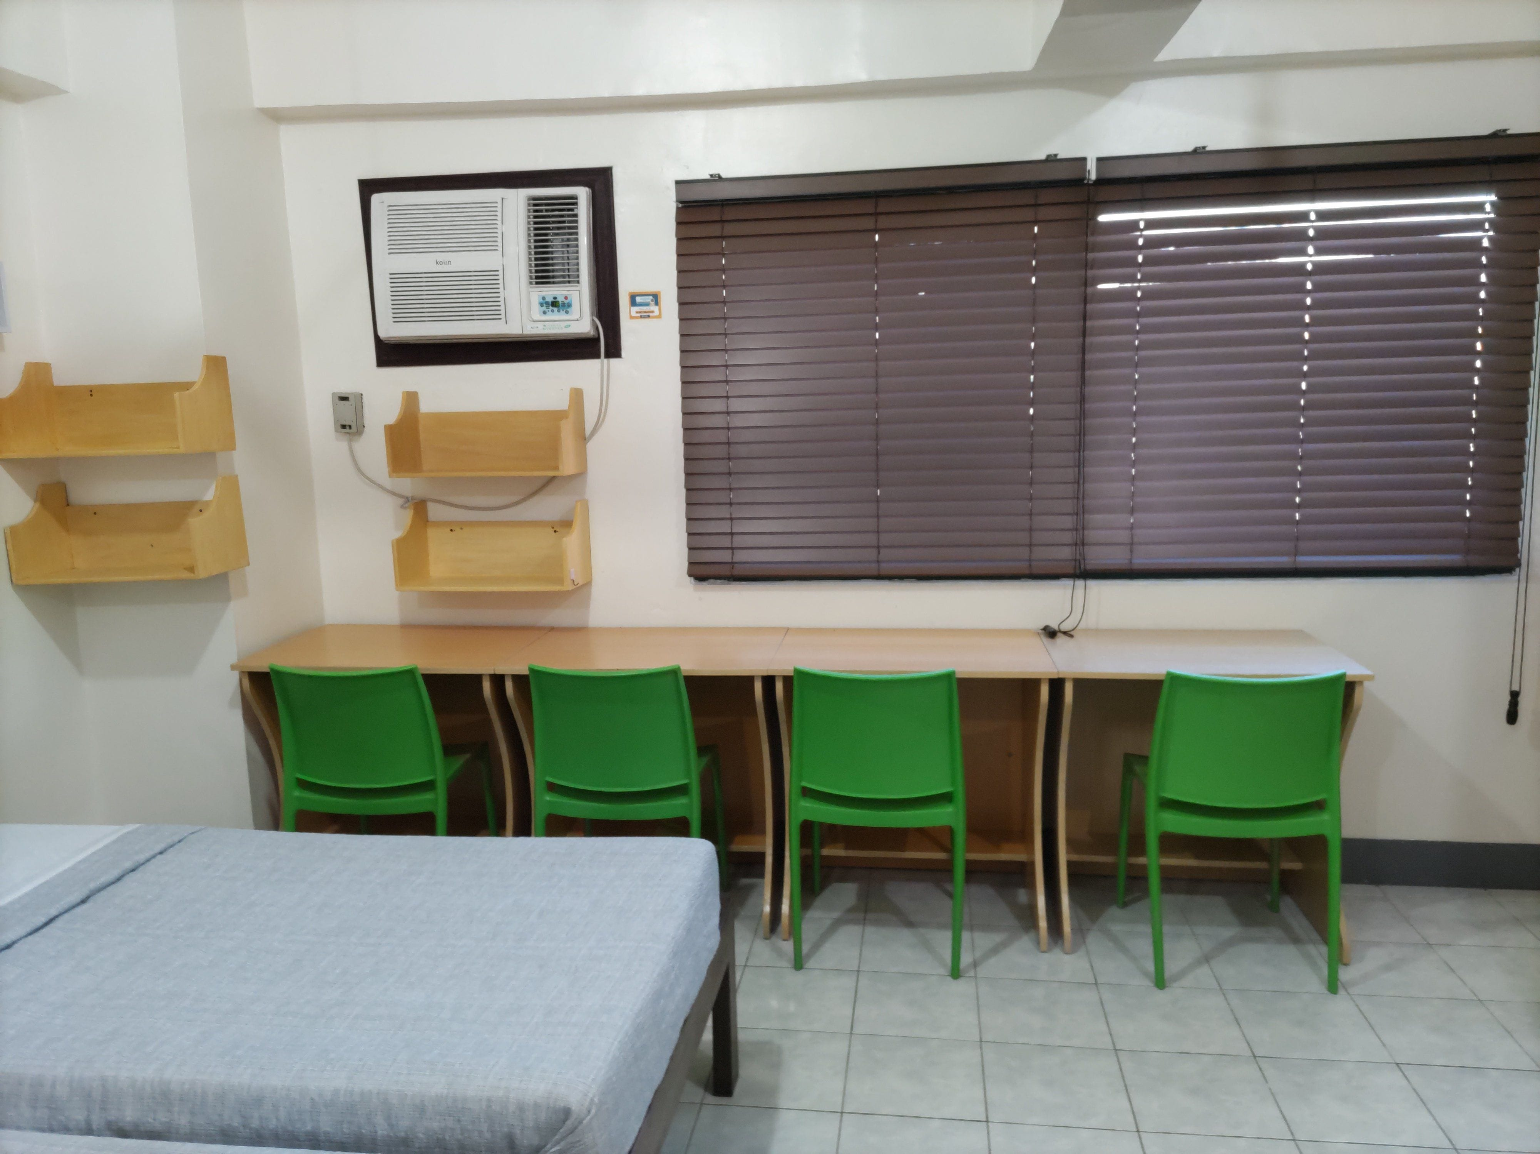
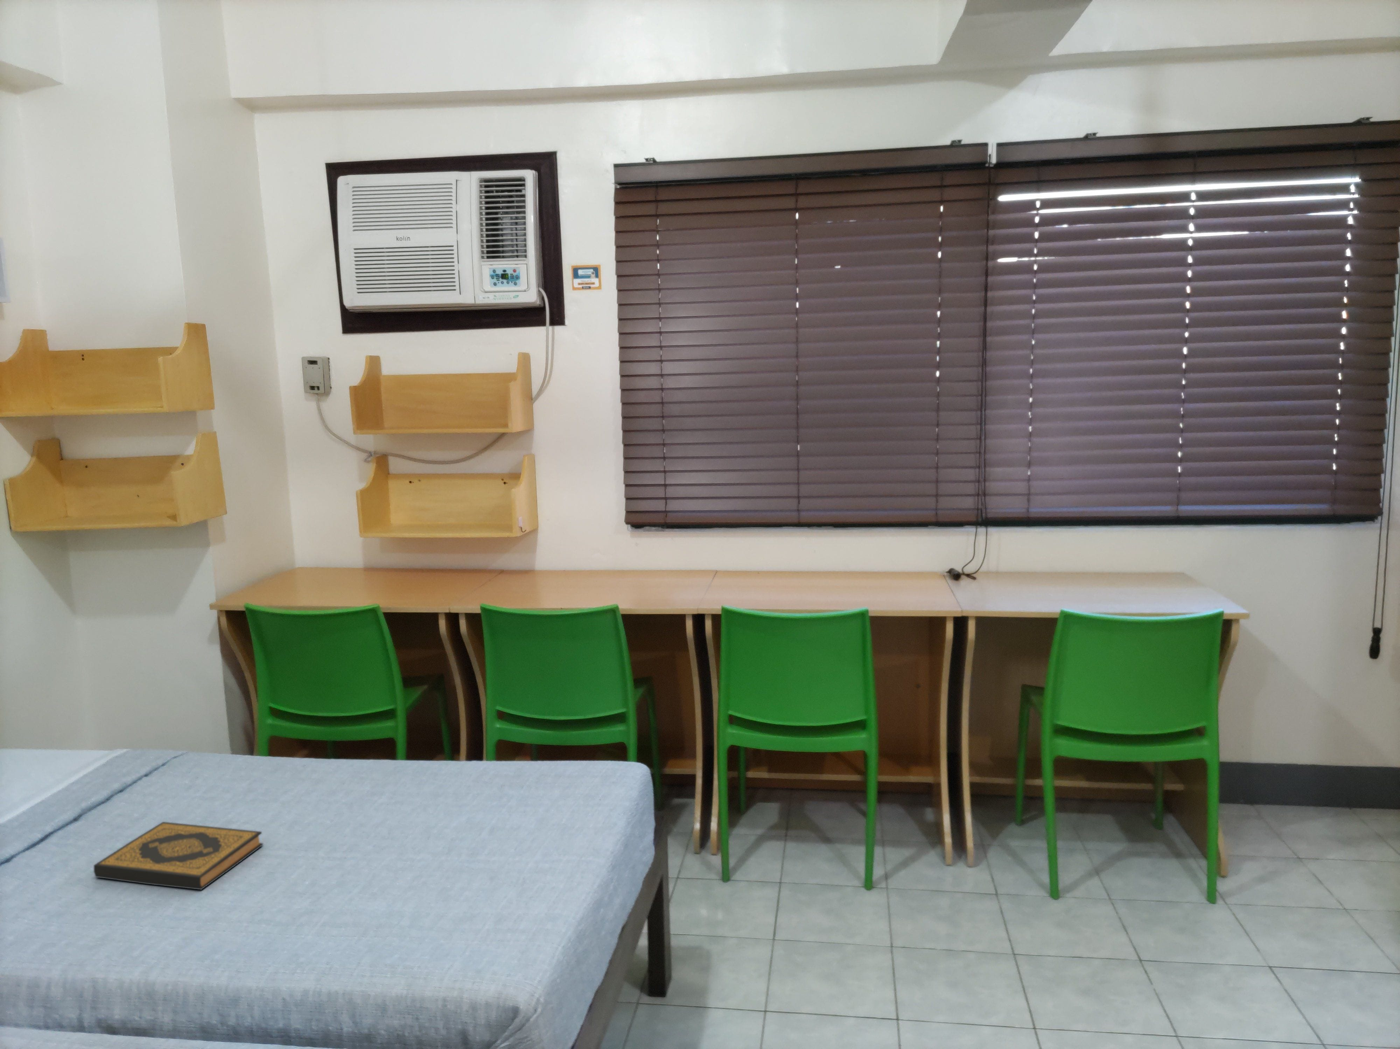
+ hardback book (181, 854)
